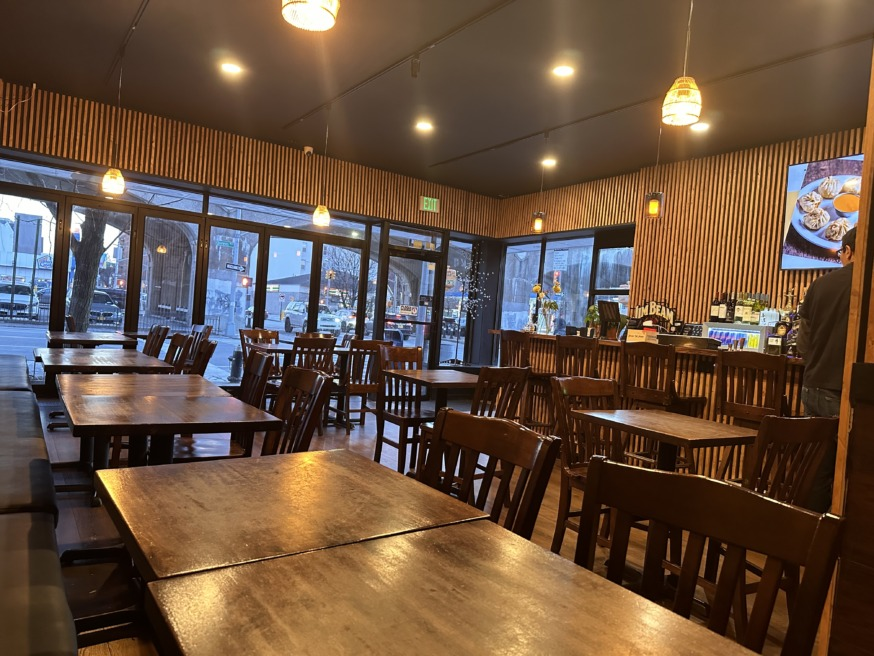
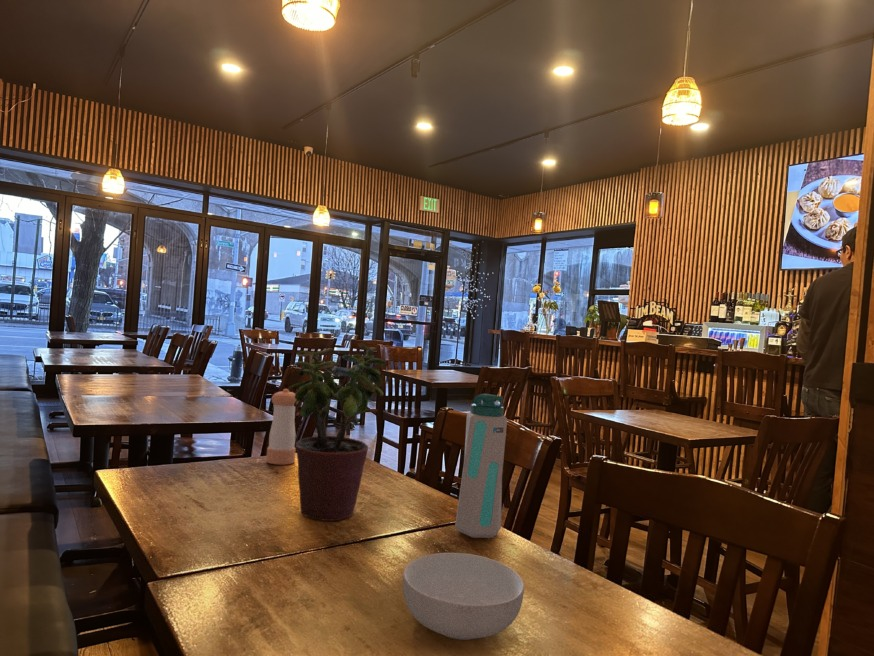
+ potted plant (340, 428)
+ water bottle (484, 463)
+ pepper shaker (283, 425)
+ cereal bowl (461, 600)
